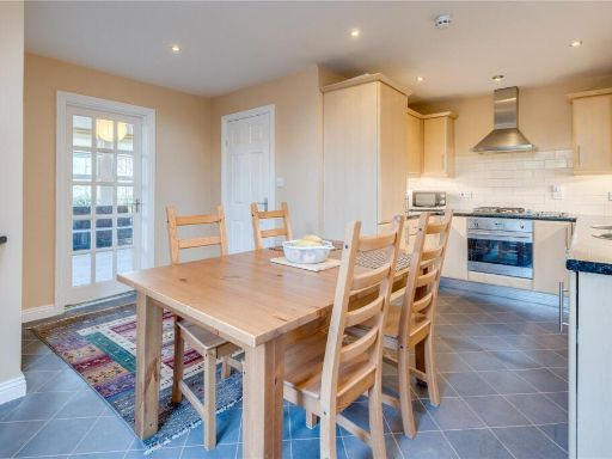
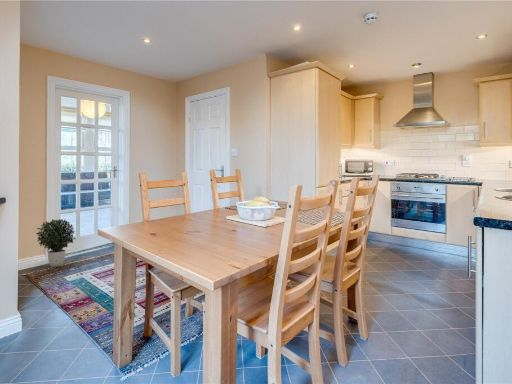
+ potted plant (57, 242)
